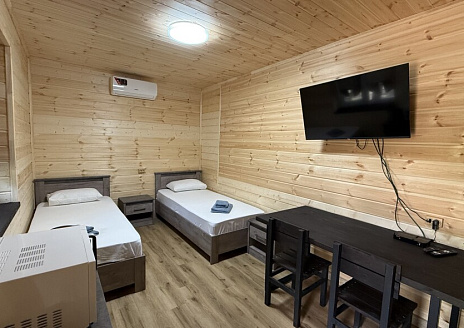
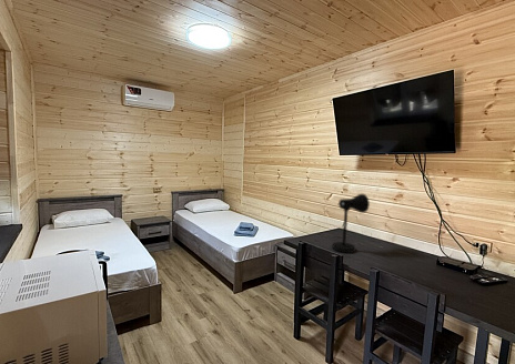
+ desk lamp (346, 221)
